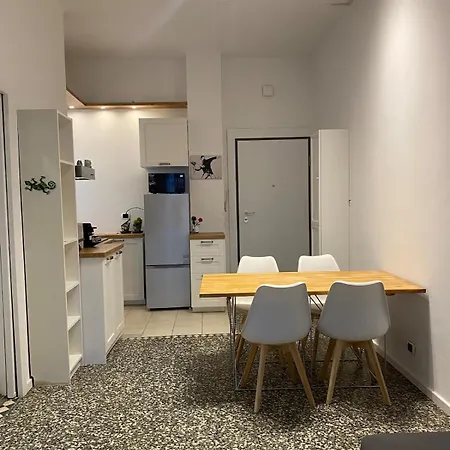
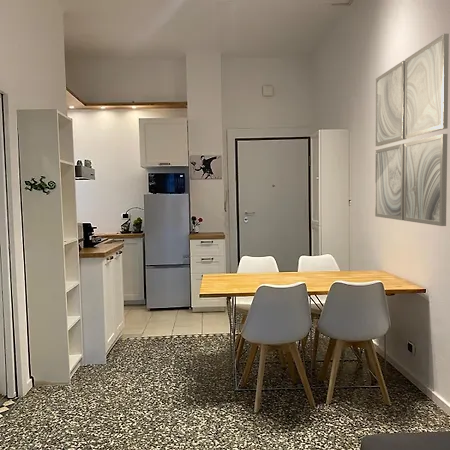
+ wall art (404, 139)
